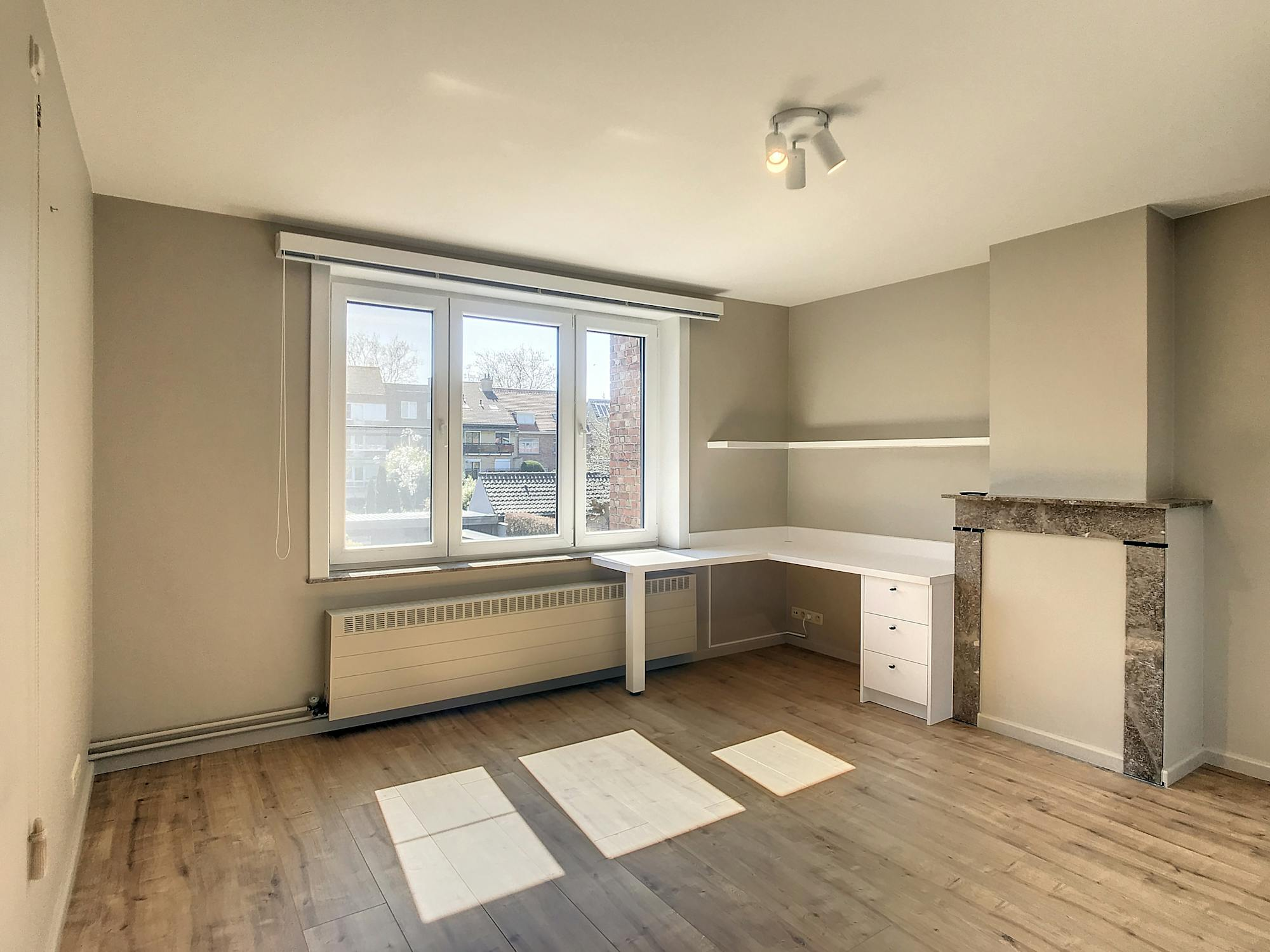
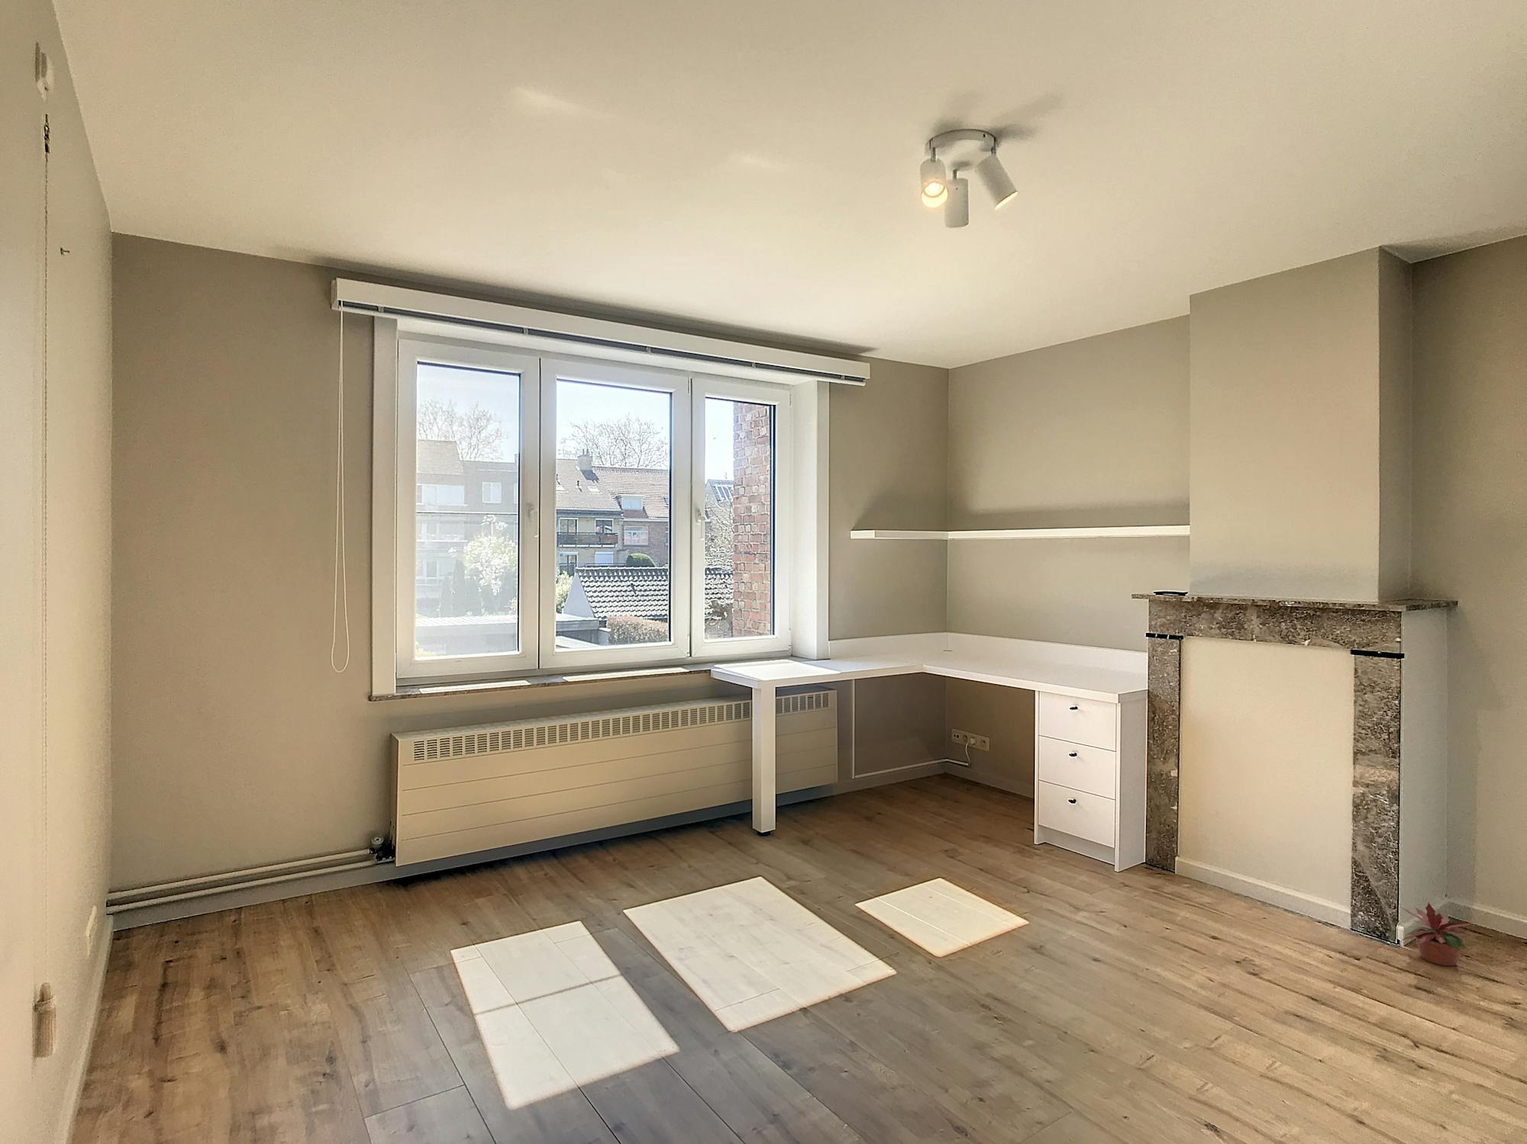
+ potted plant (1438, 930)
